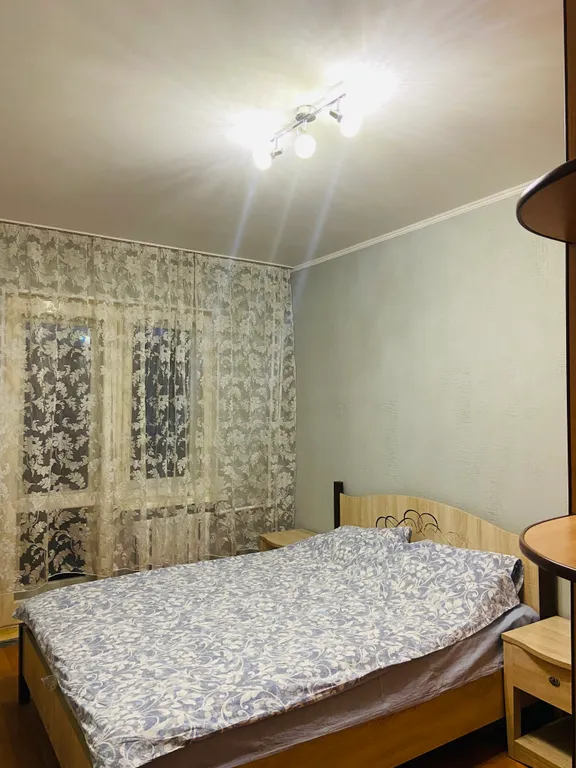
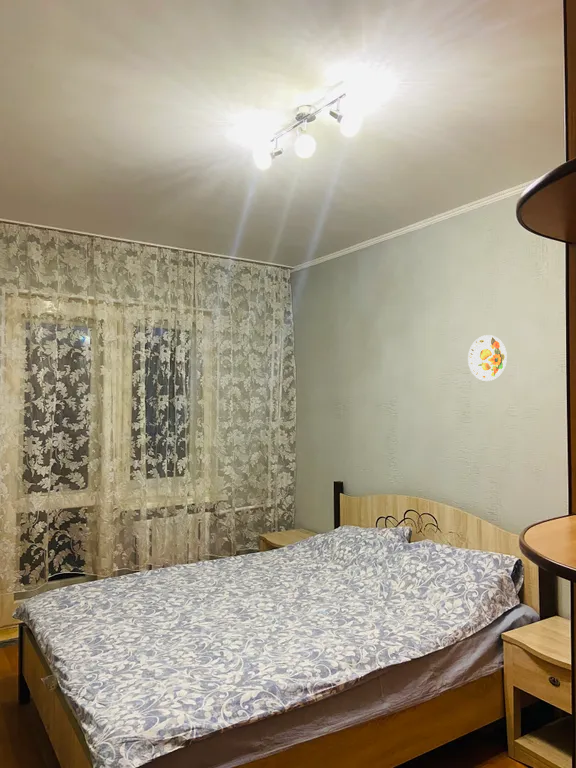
+ decorative plate (487, 358)
